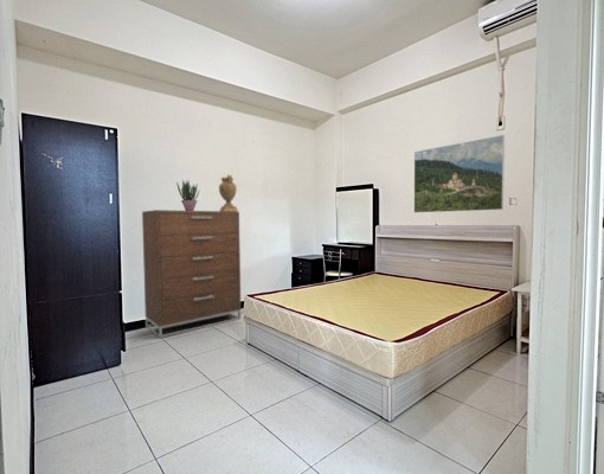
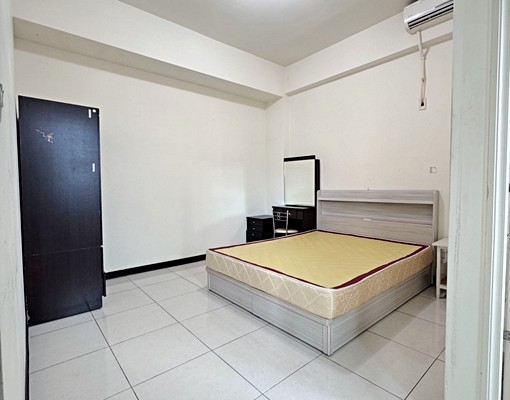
- potted plant (188, 194)
- dresser (194, 268)
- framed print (454, 178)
- decorative urn (227, 193)
